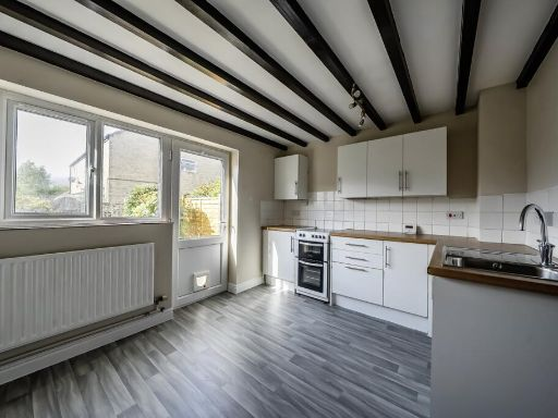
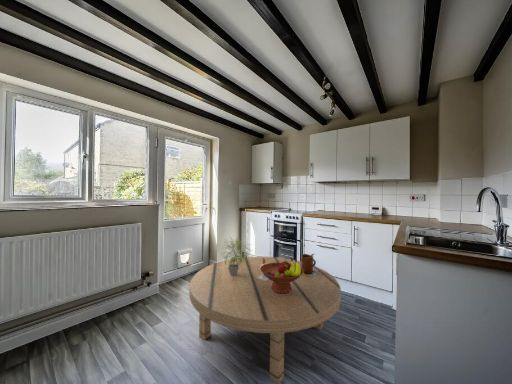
+ potted plant (235, 254)
+ dining table (264, 294)
+ ceramic jug (306, 262)
+ fruit bowl (281, 274)
